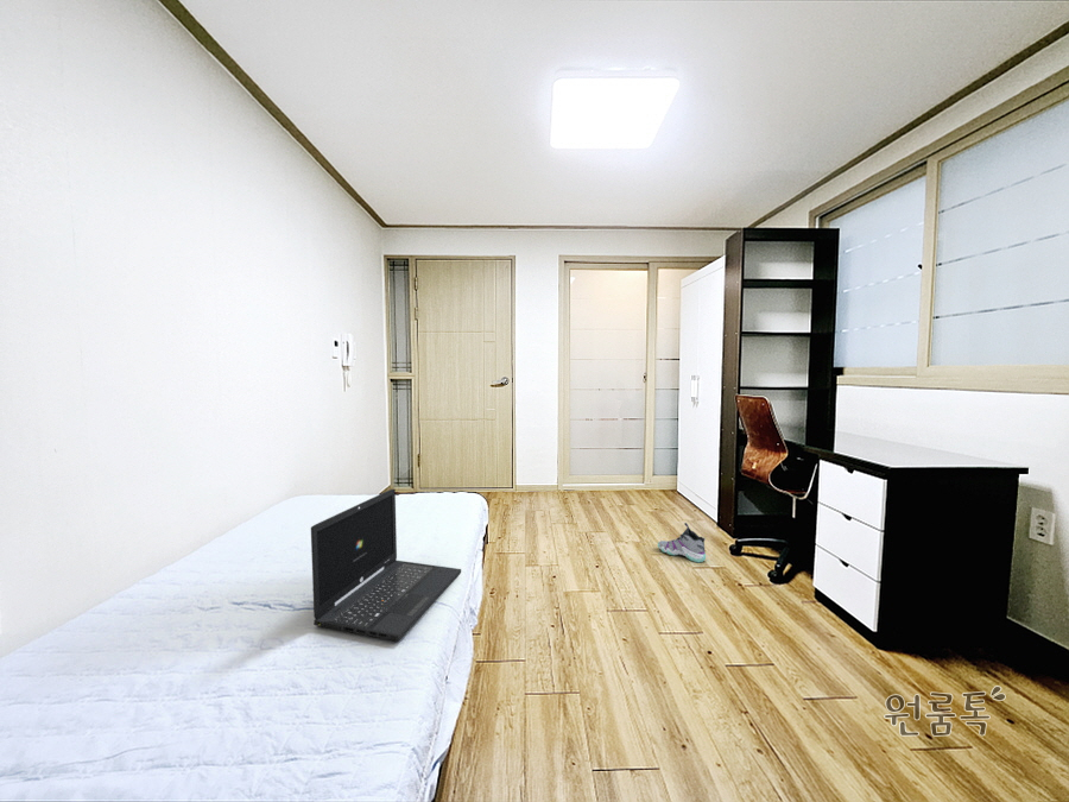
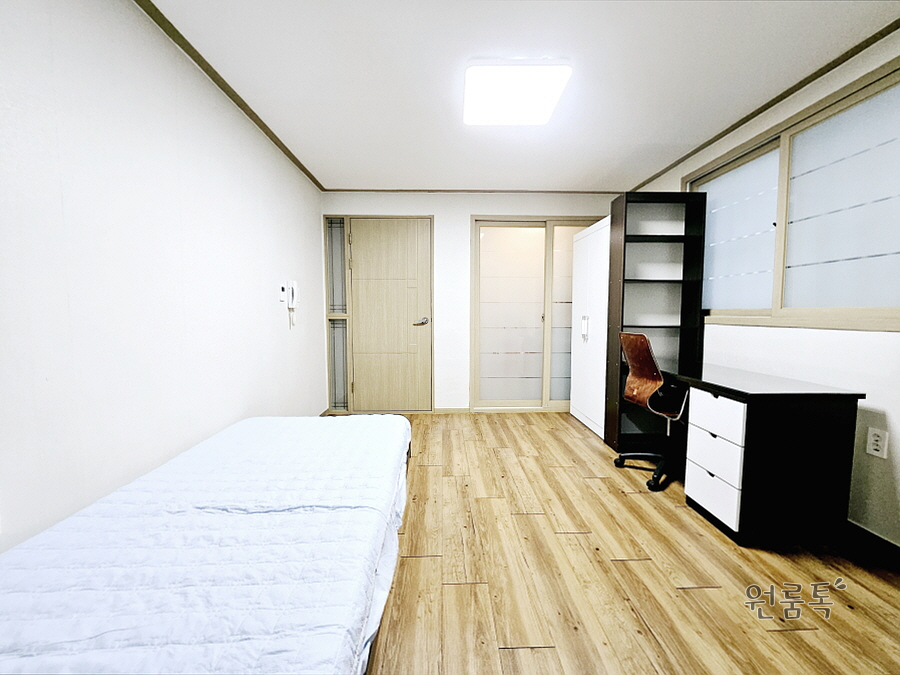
- laptop (394, 554)
- sneaker (681, 538)
